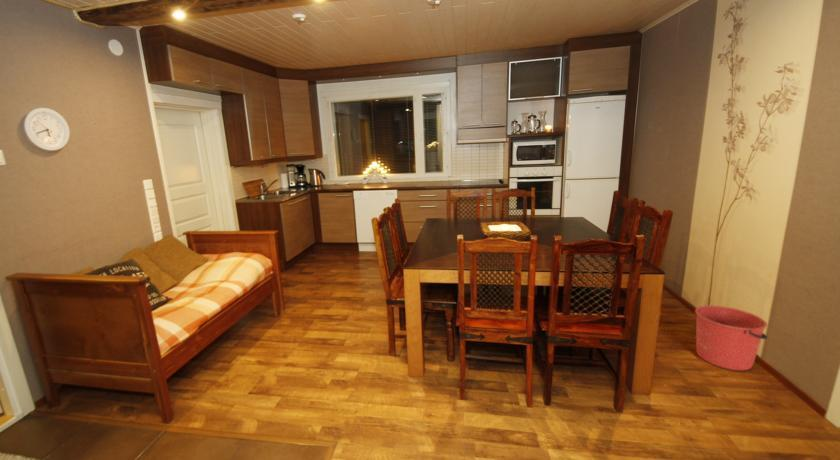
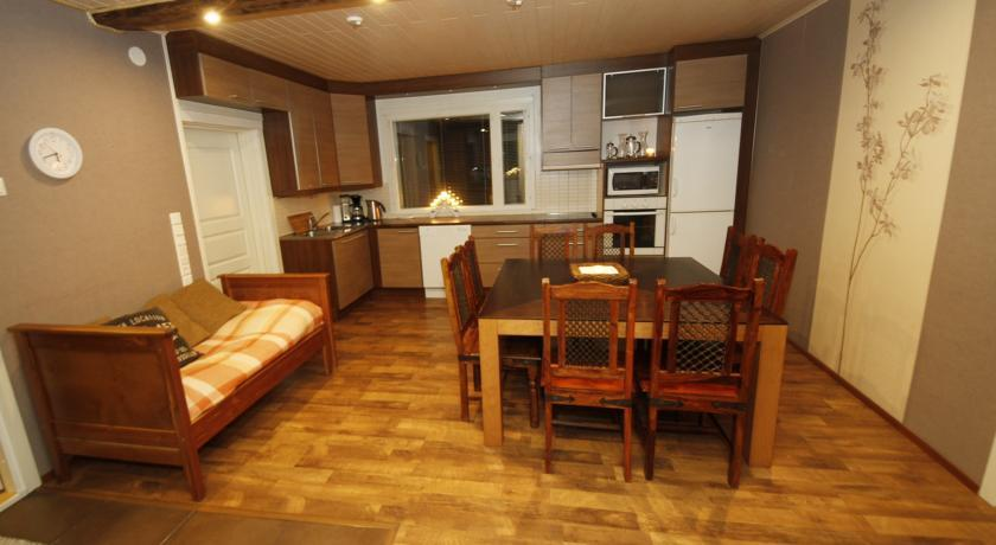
- bucket (726, 337)
